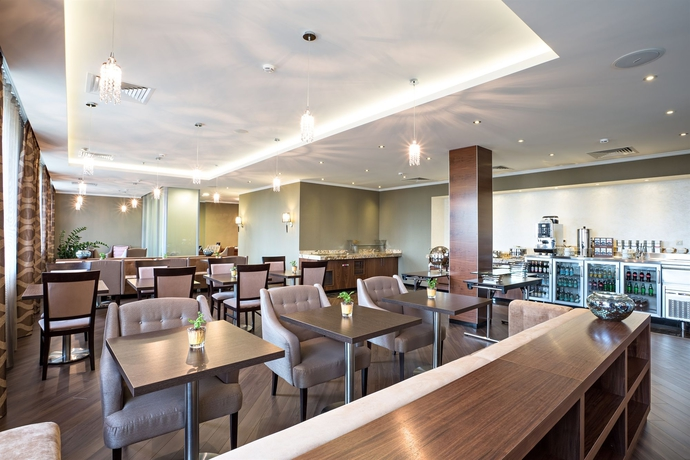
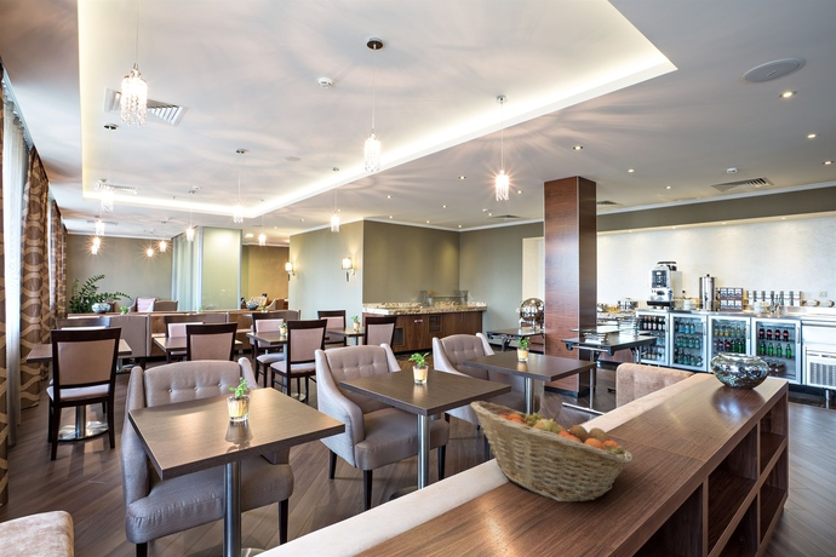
+ fruit basket (544, 441)
